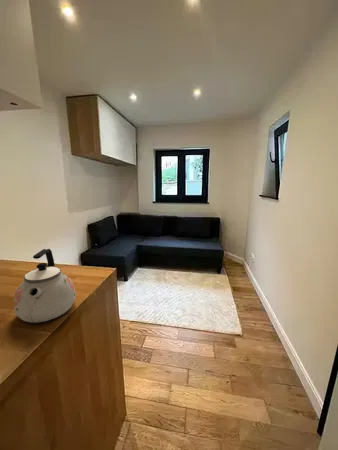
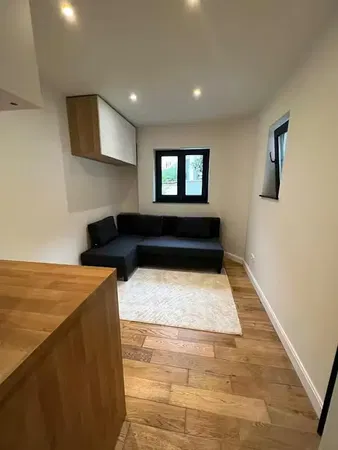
- kettle (44, 282)
